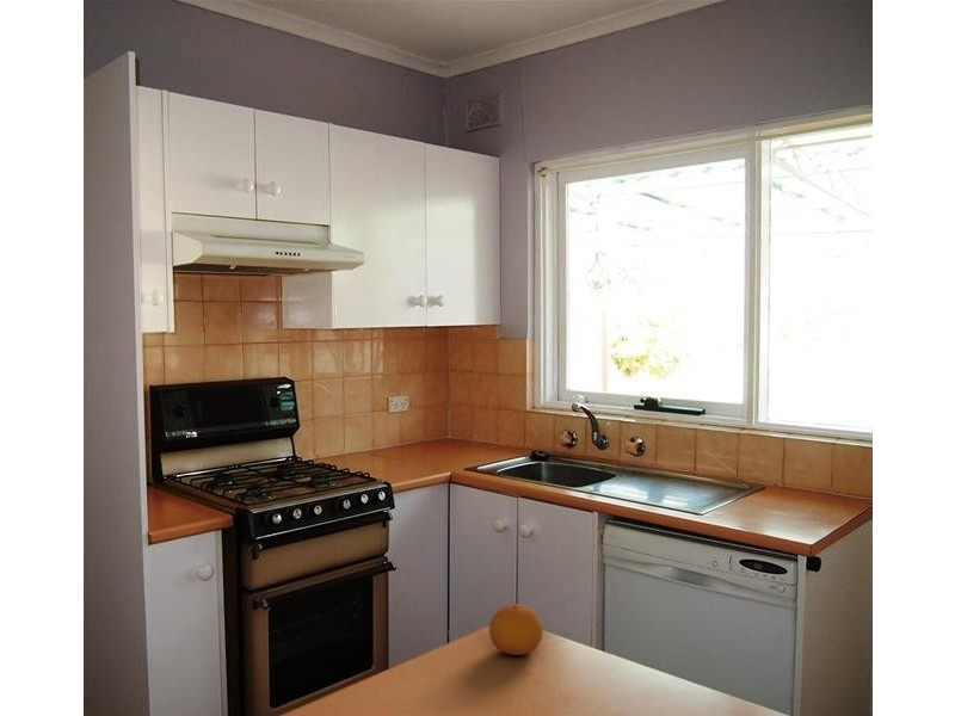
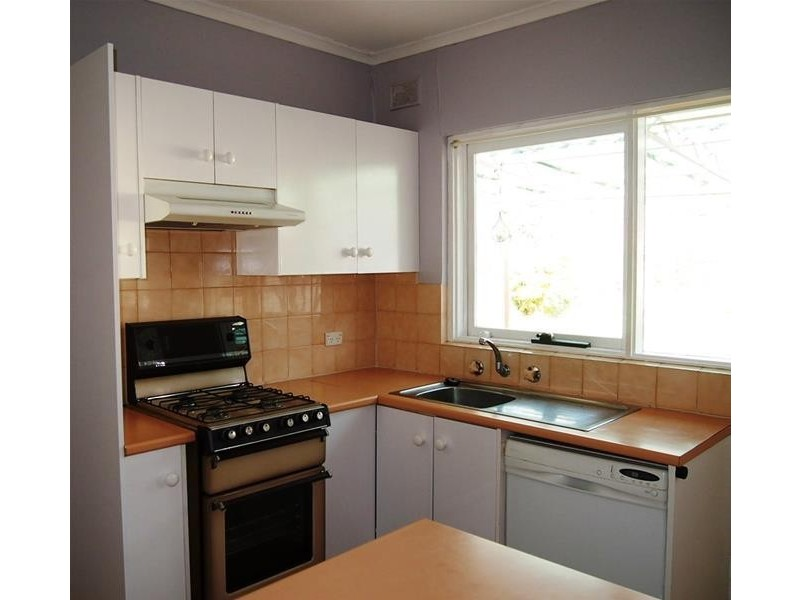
- fruit (516, 629)
